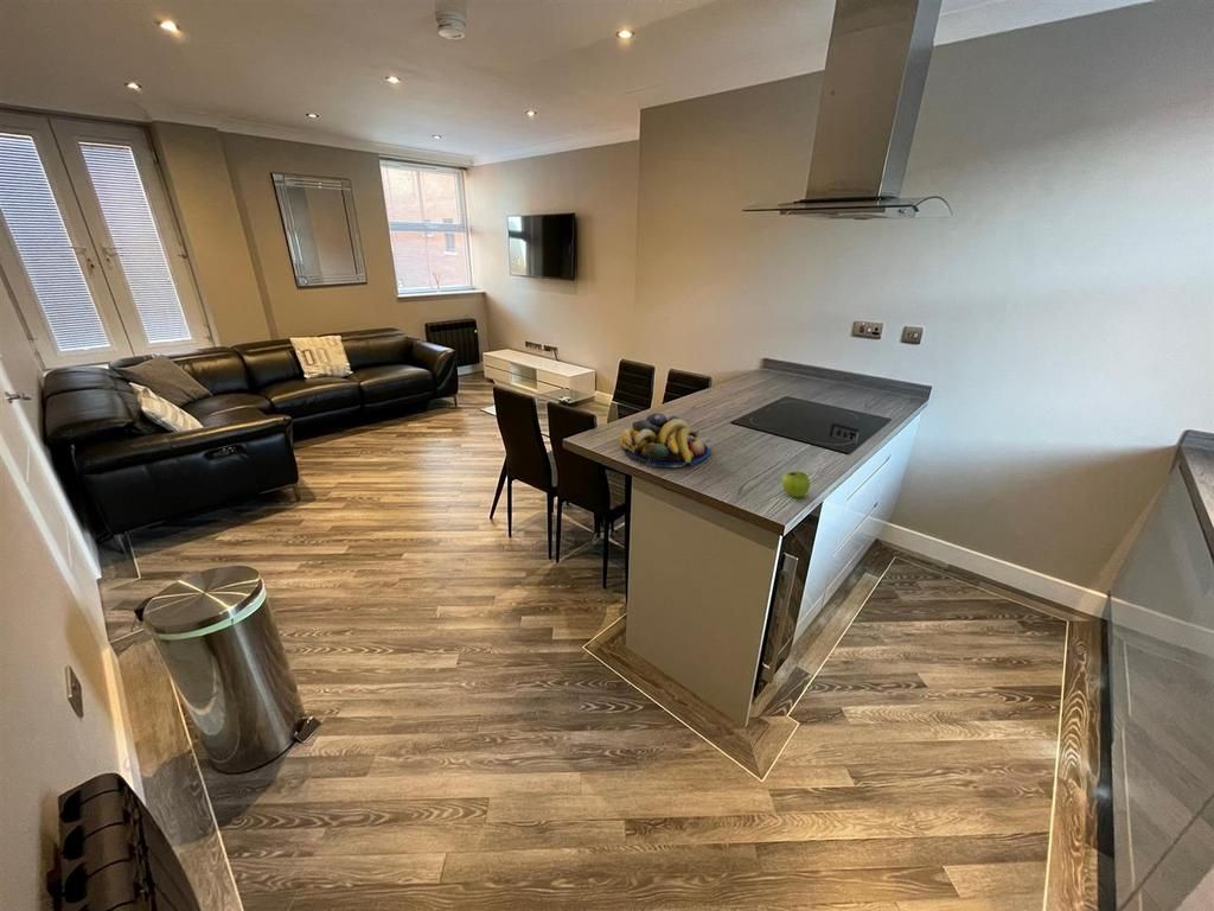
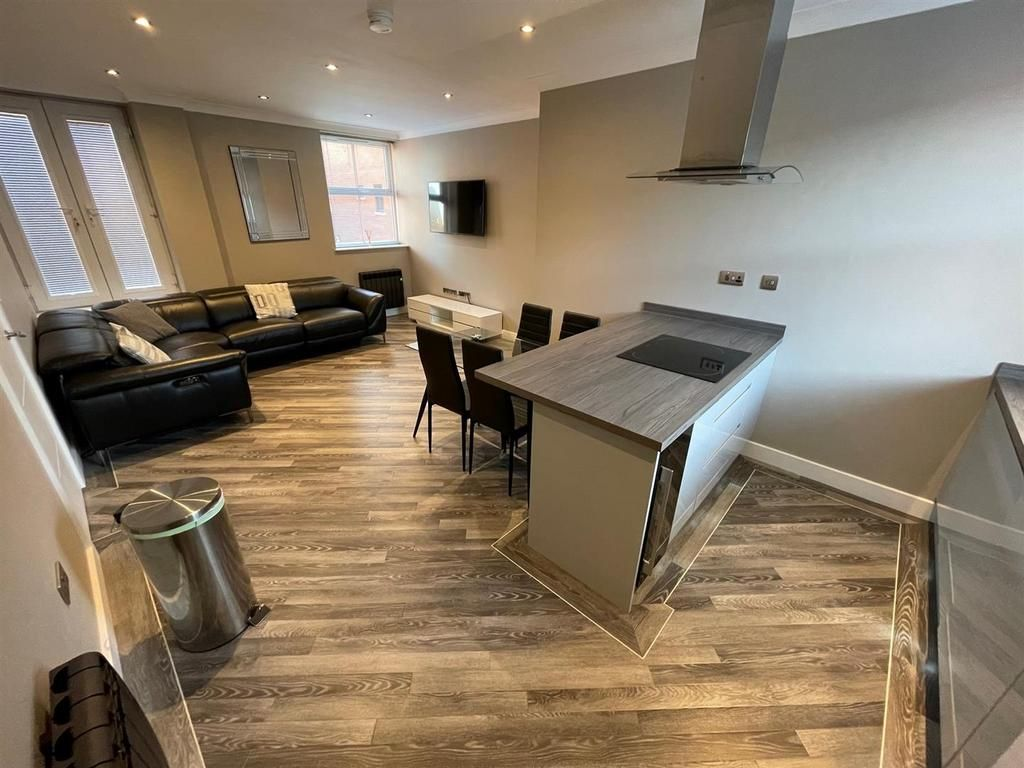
- fruit (796, 483)
- fruit bowl (666, 434)
